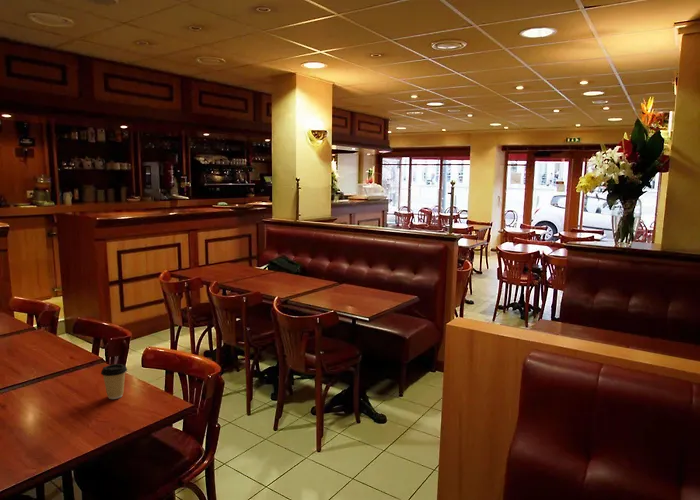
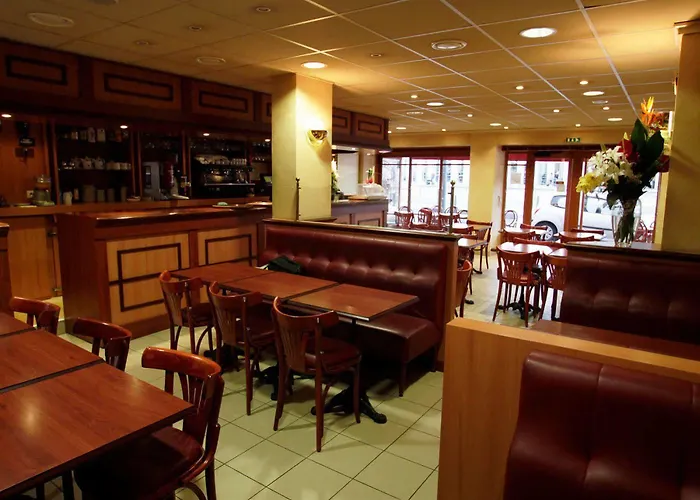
- coffee cup (114, 381)
